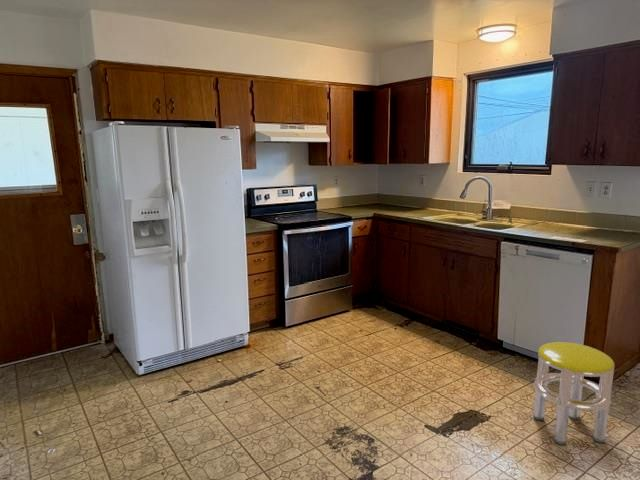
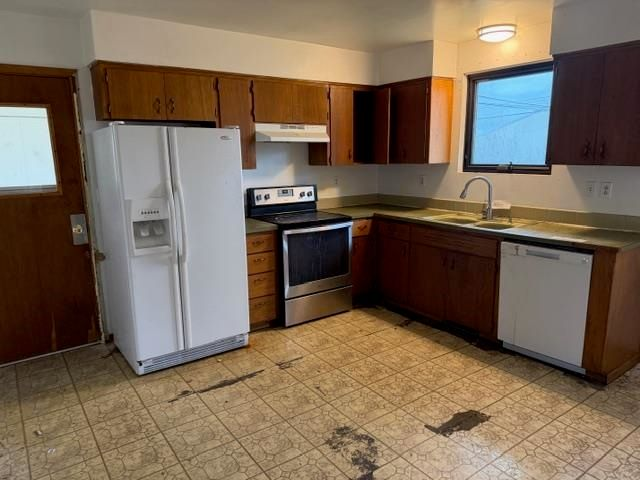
- stool (571, 390)
